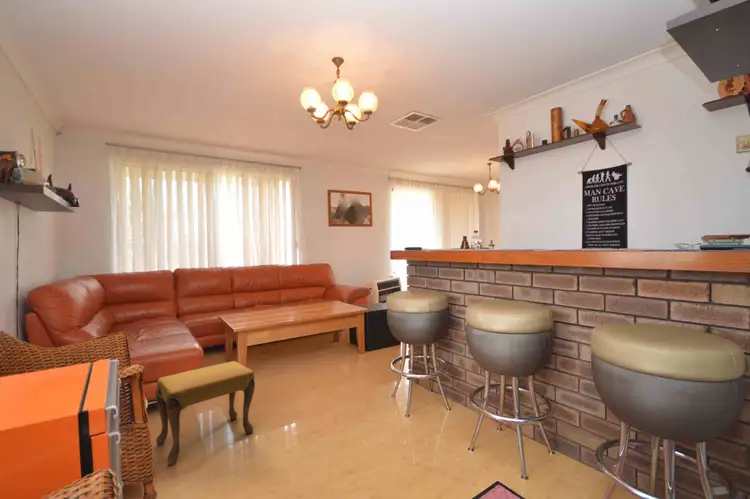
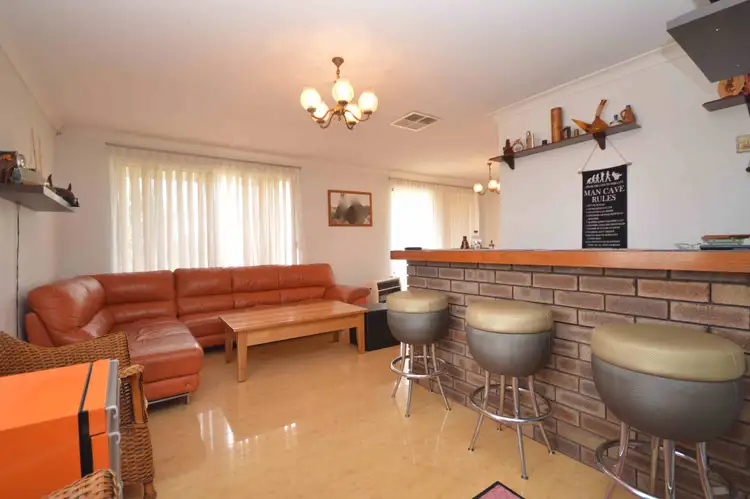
- footstool (205, 400)
